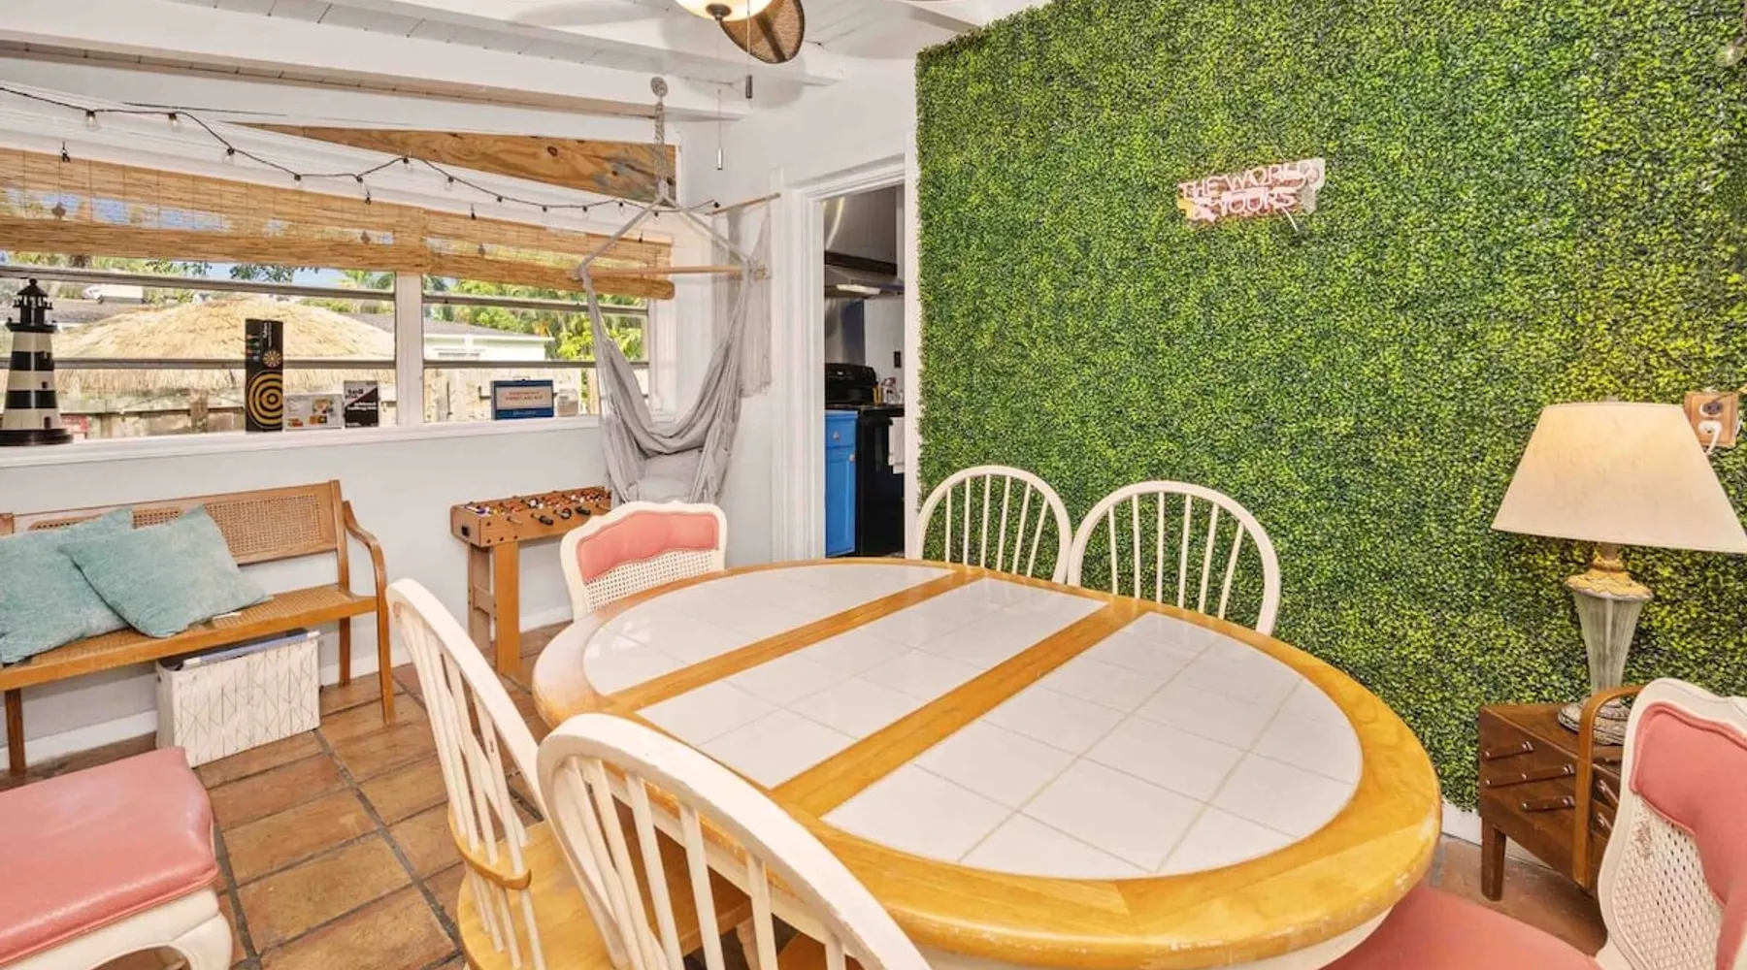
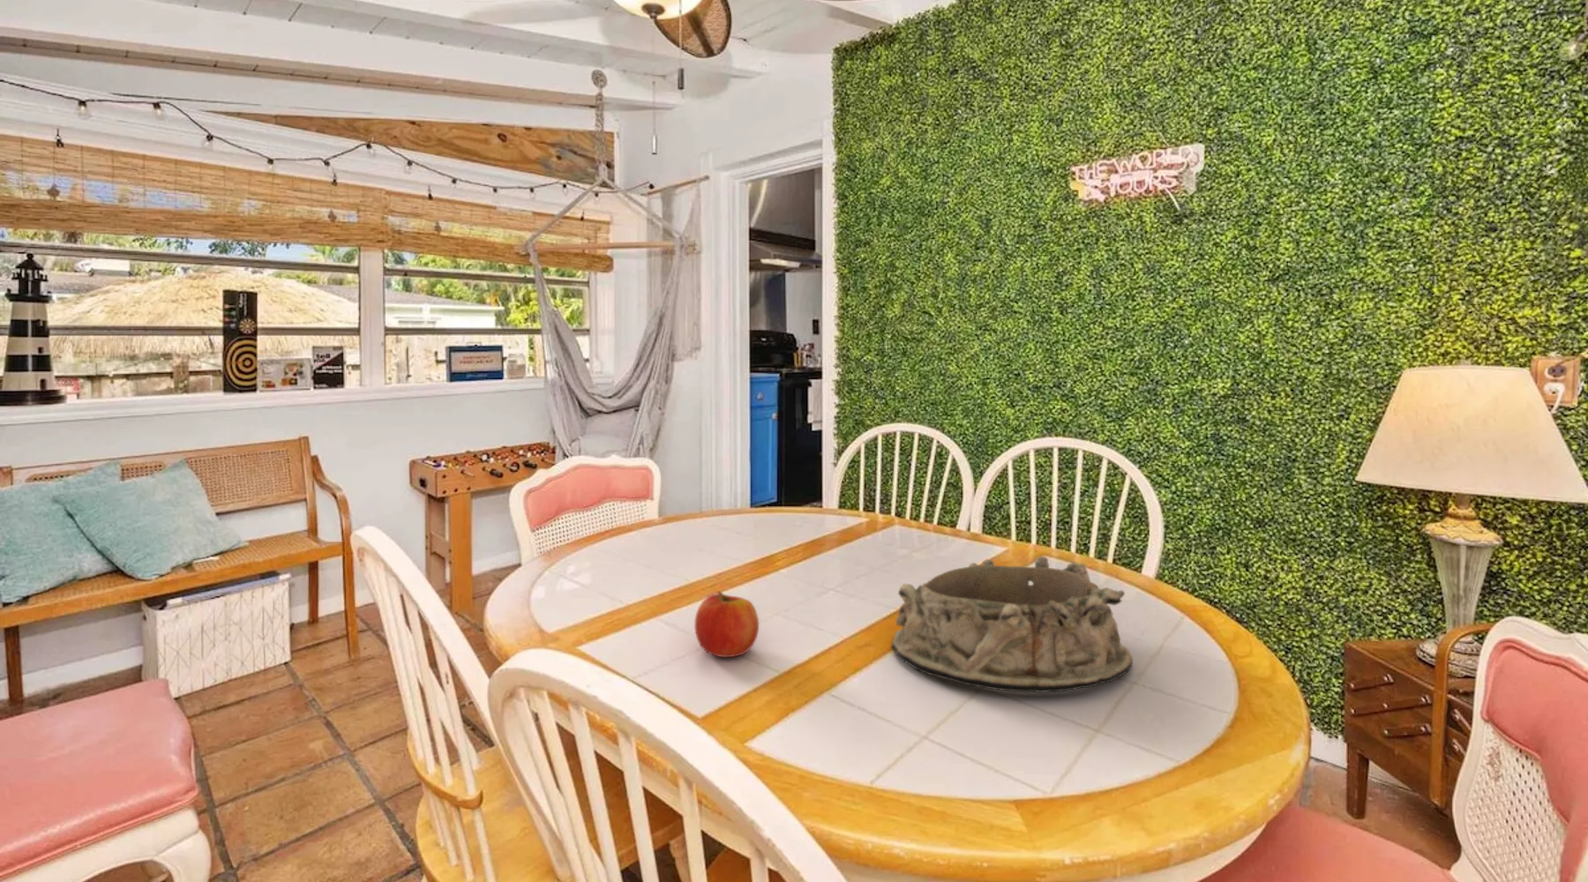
+ fruit (727, 621)
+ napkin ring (1012, 614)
